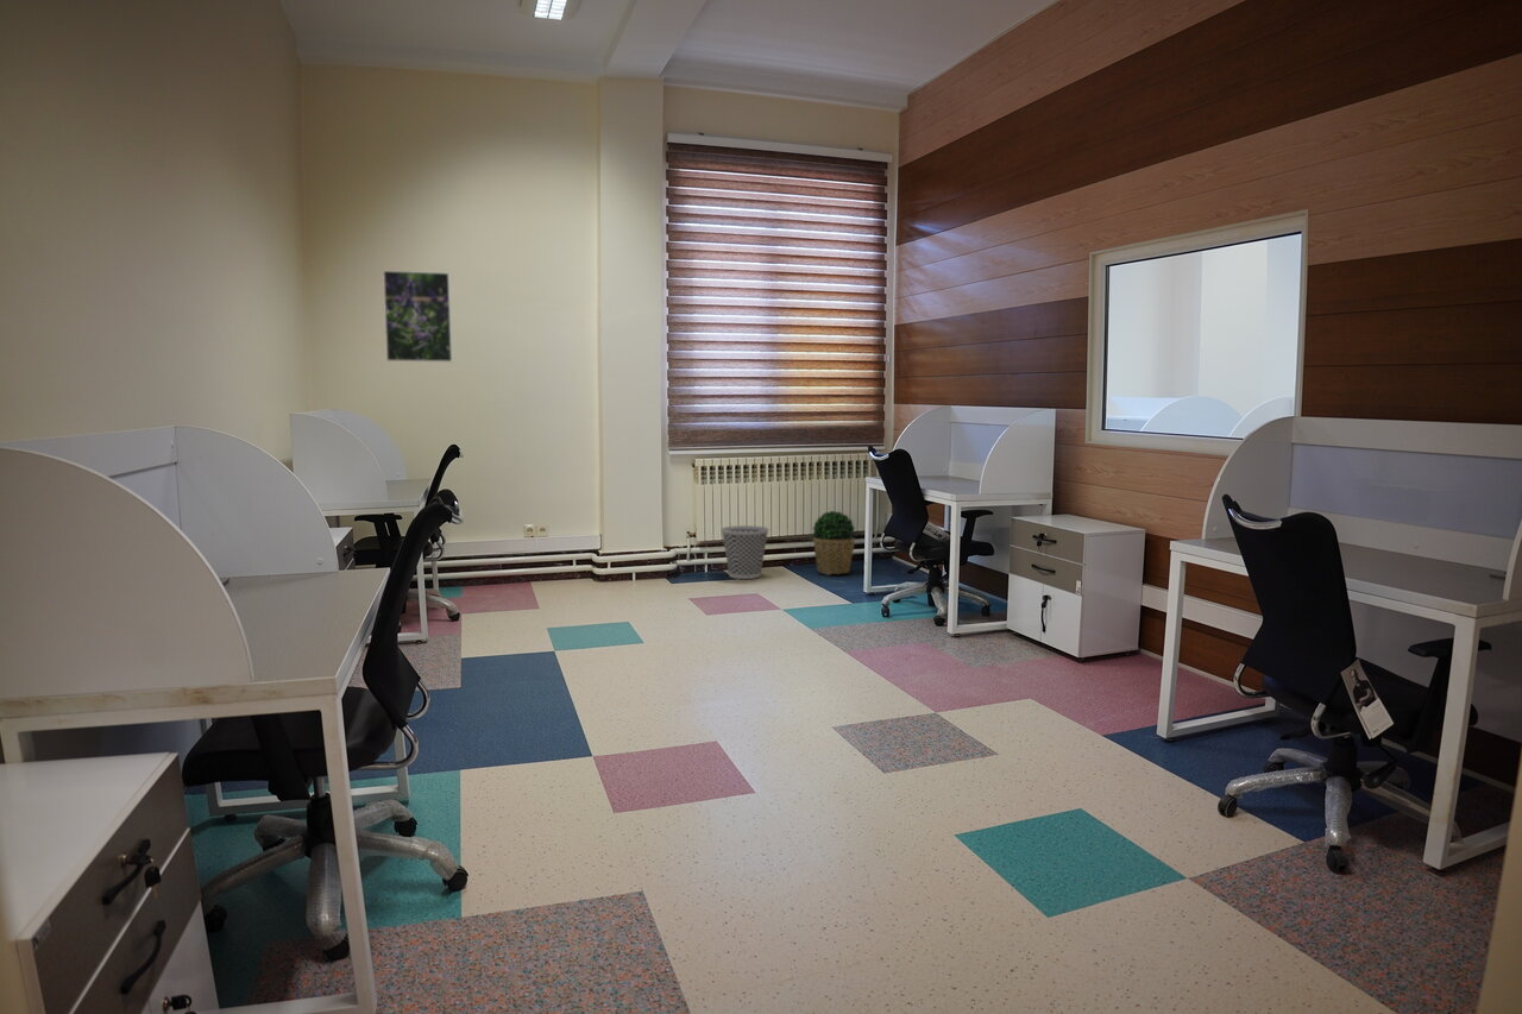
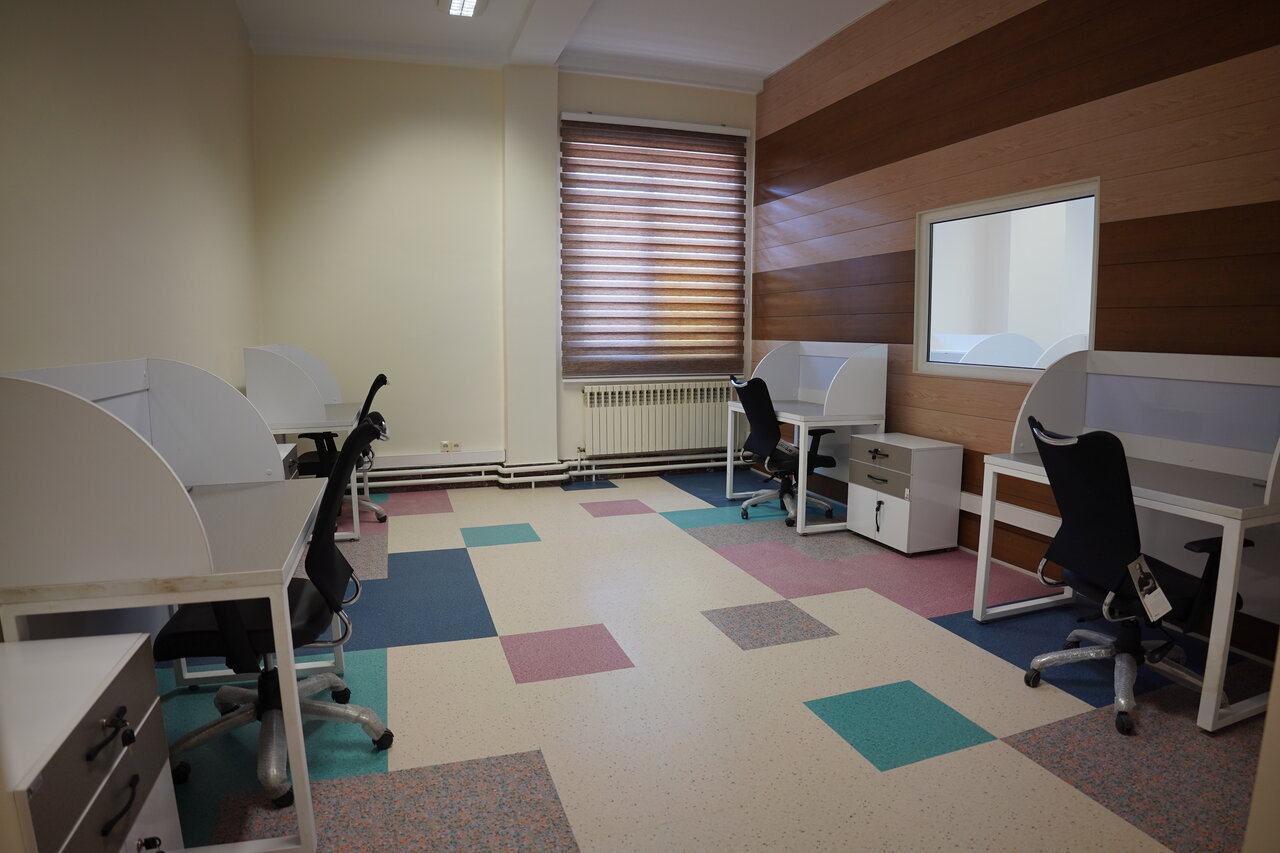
- wastebasket (744, 552)
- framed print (417, 316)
- potted plant (834, 541)
